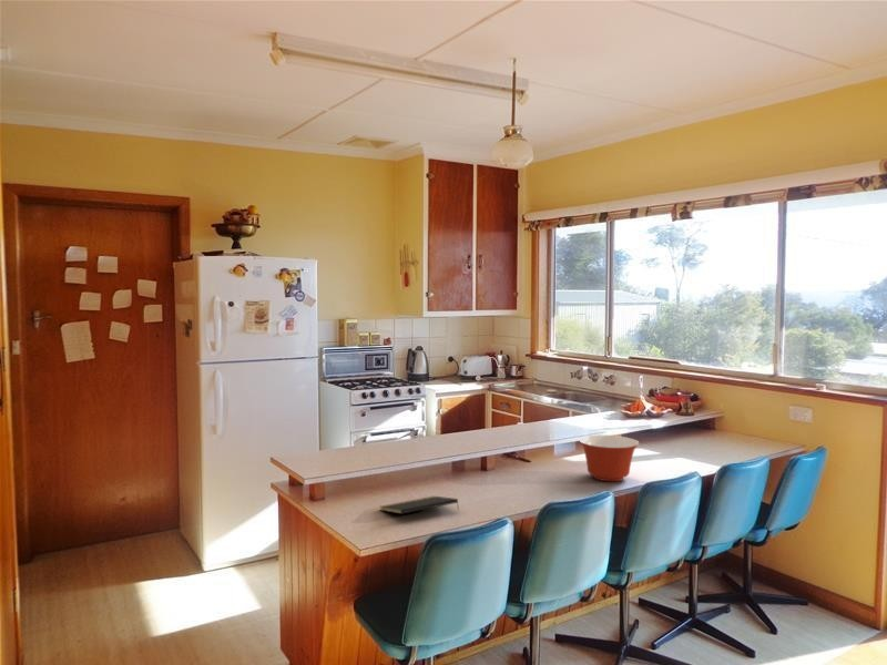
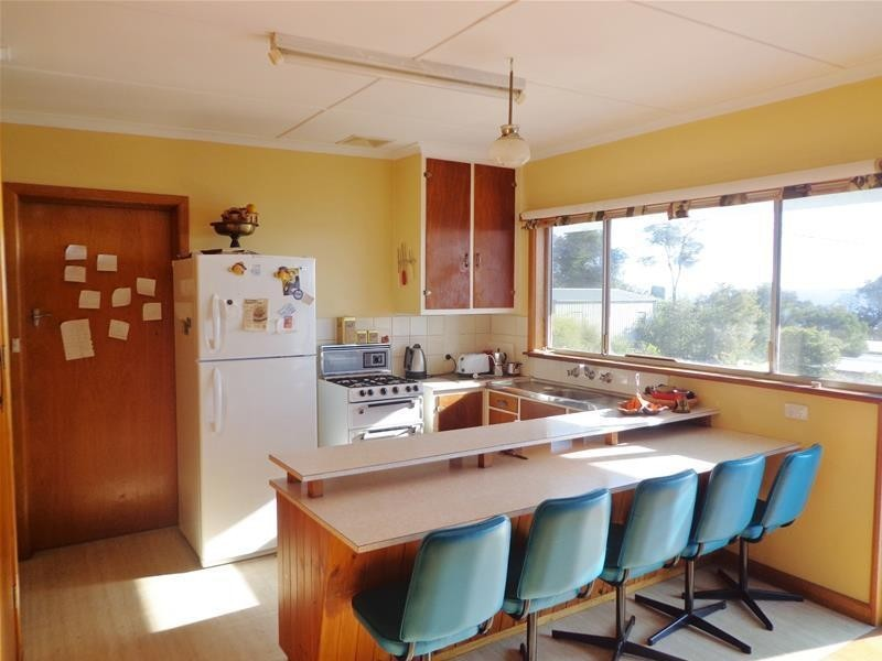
- mixing bowl (608, 459)
- notepad (418, 504)
